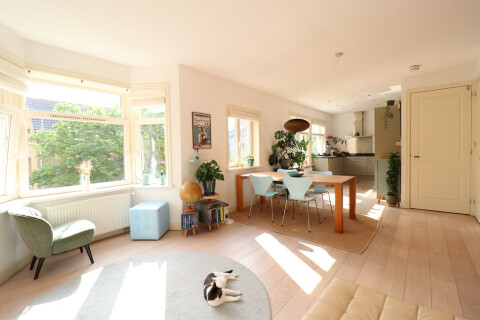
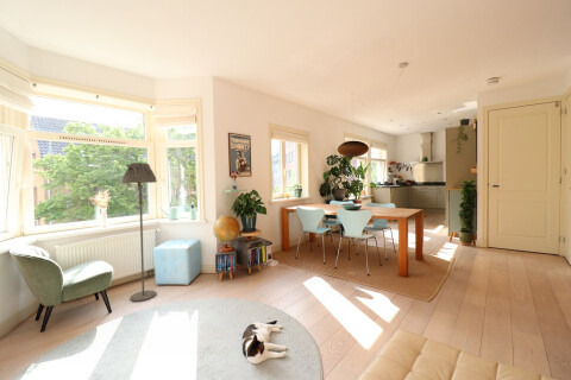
+ floor lamp (140, 229)
